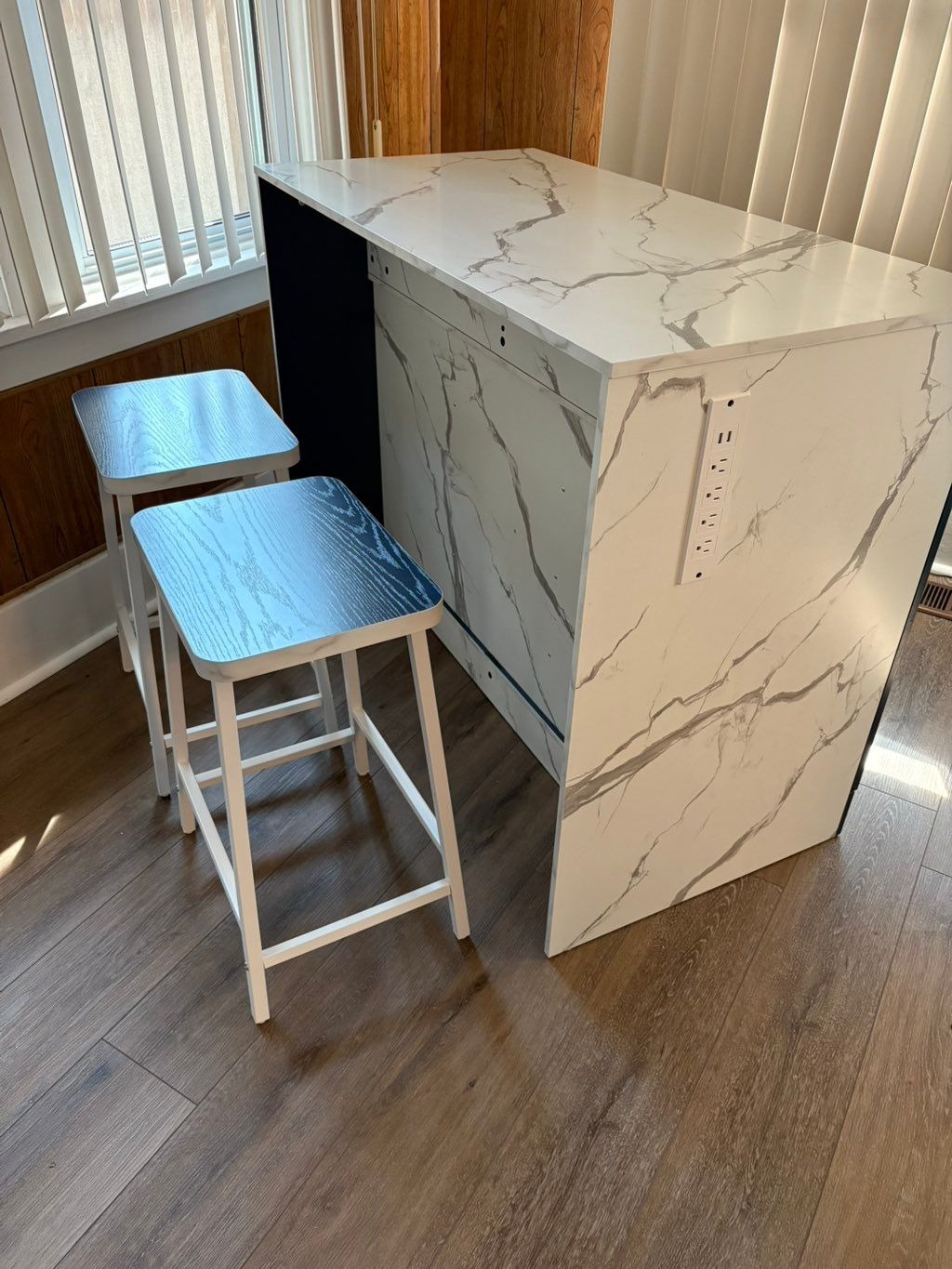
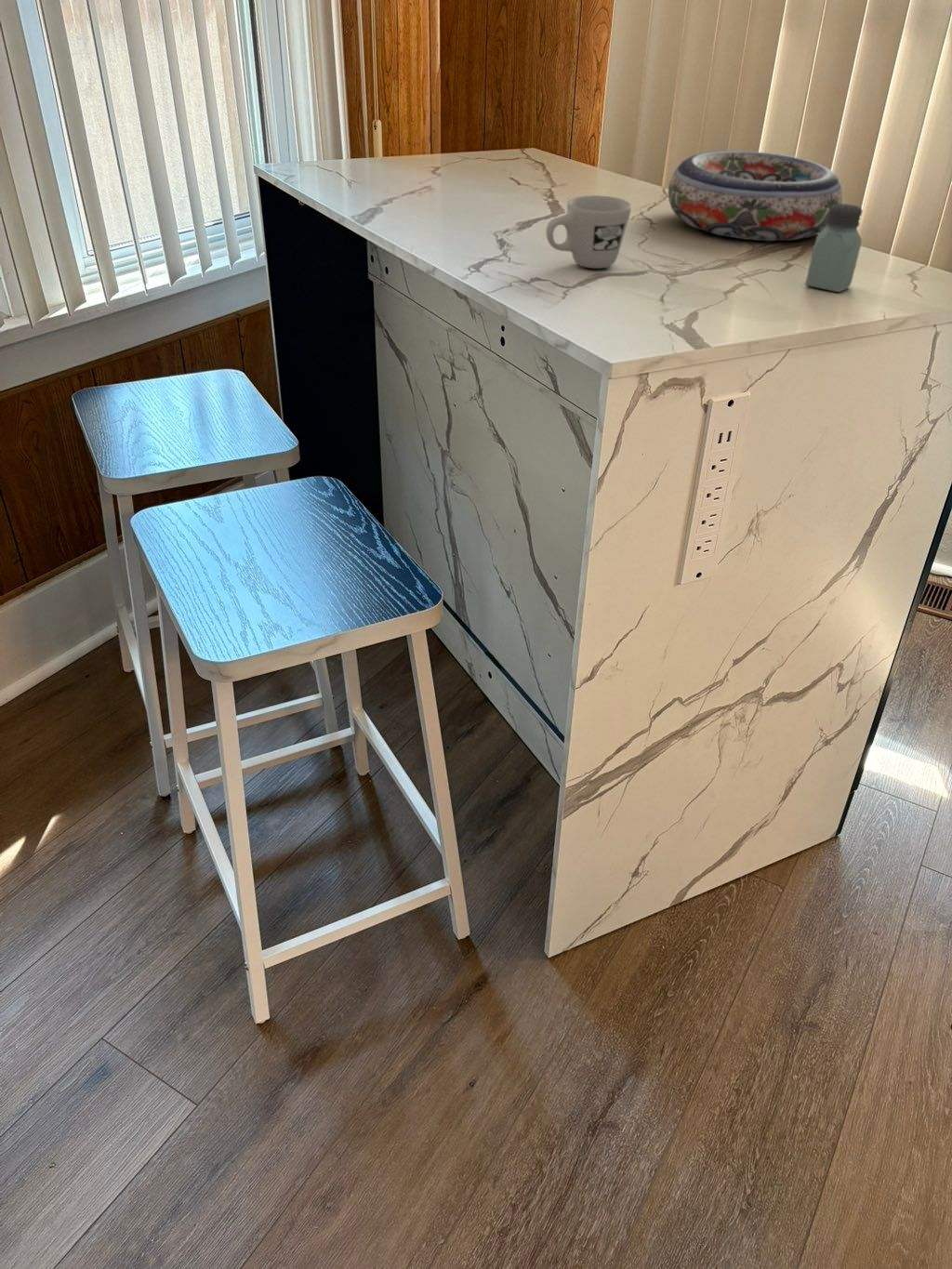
+ saltshaker (837, 247)
+ bowl (753, 195)
+ mug (586, 235)
